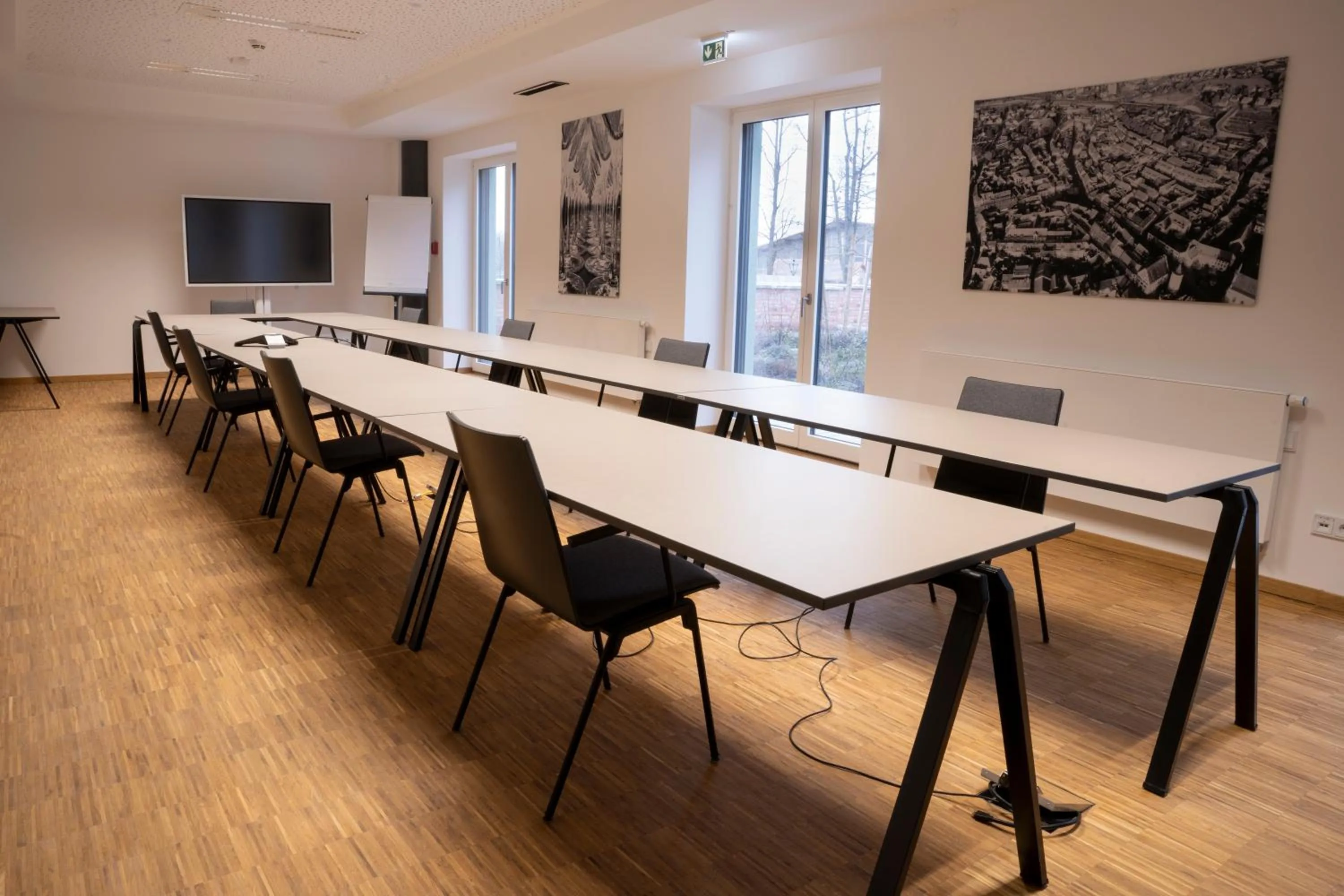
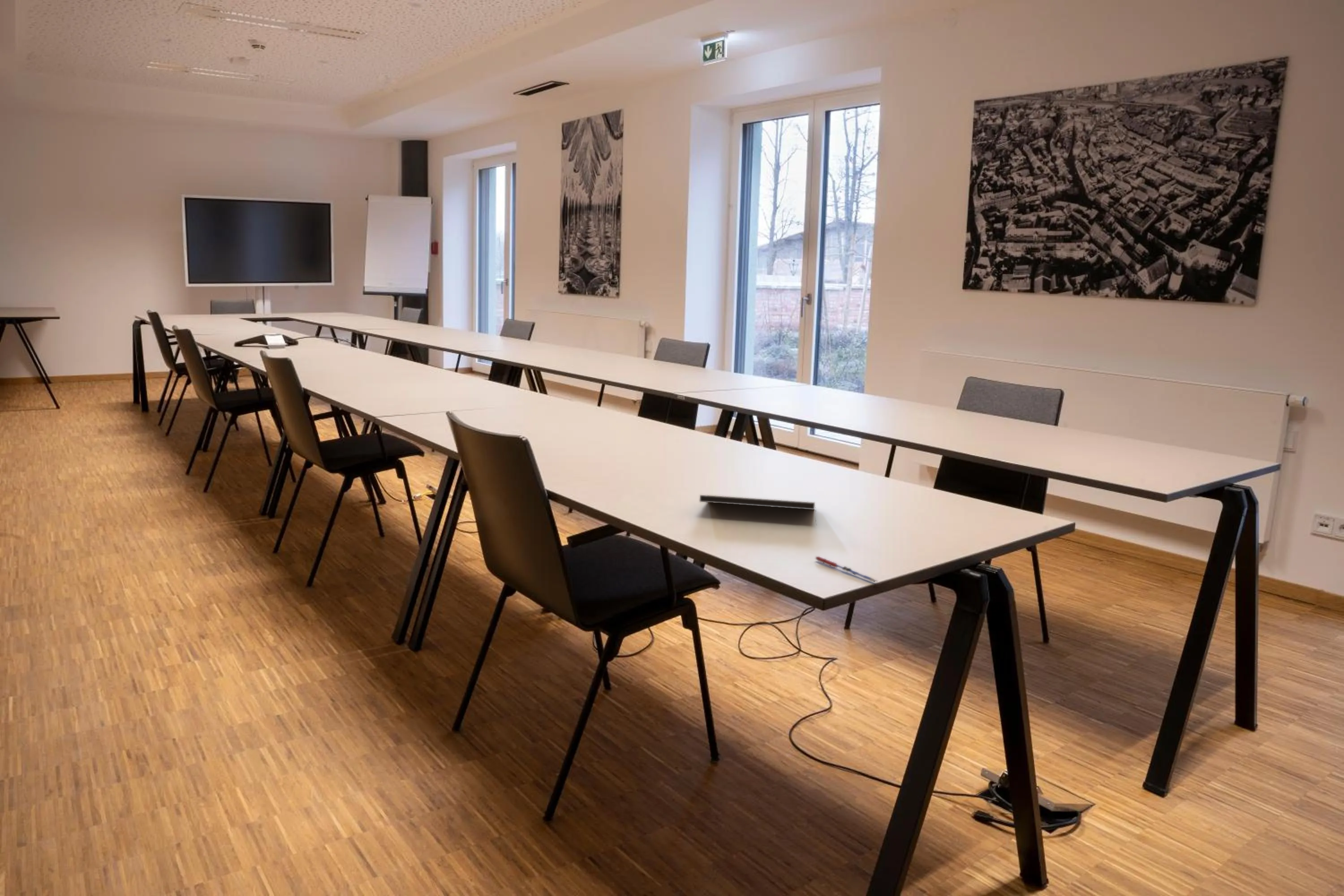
+ pen (845, 568)
+ notepad (758, 502)
